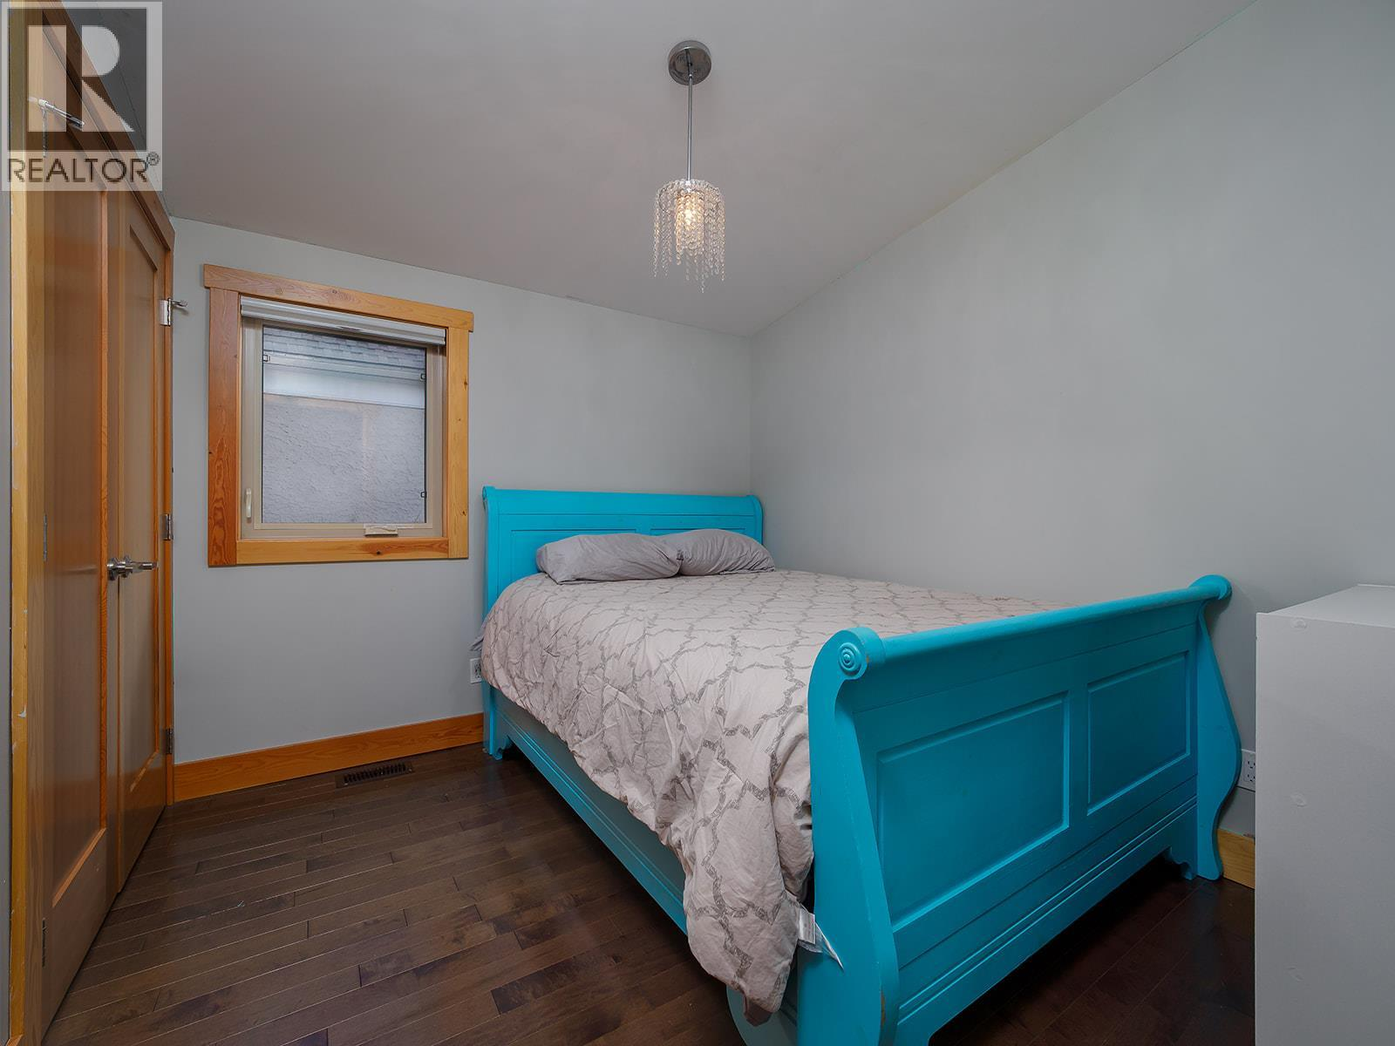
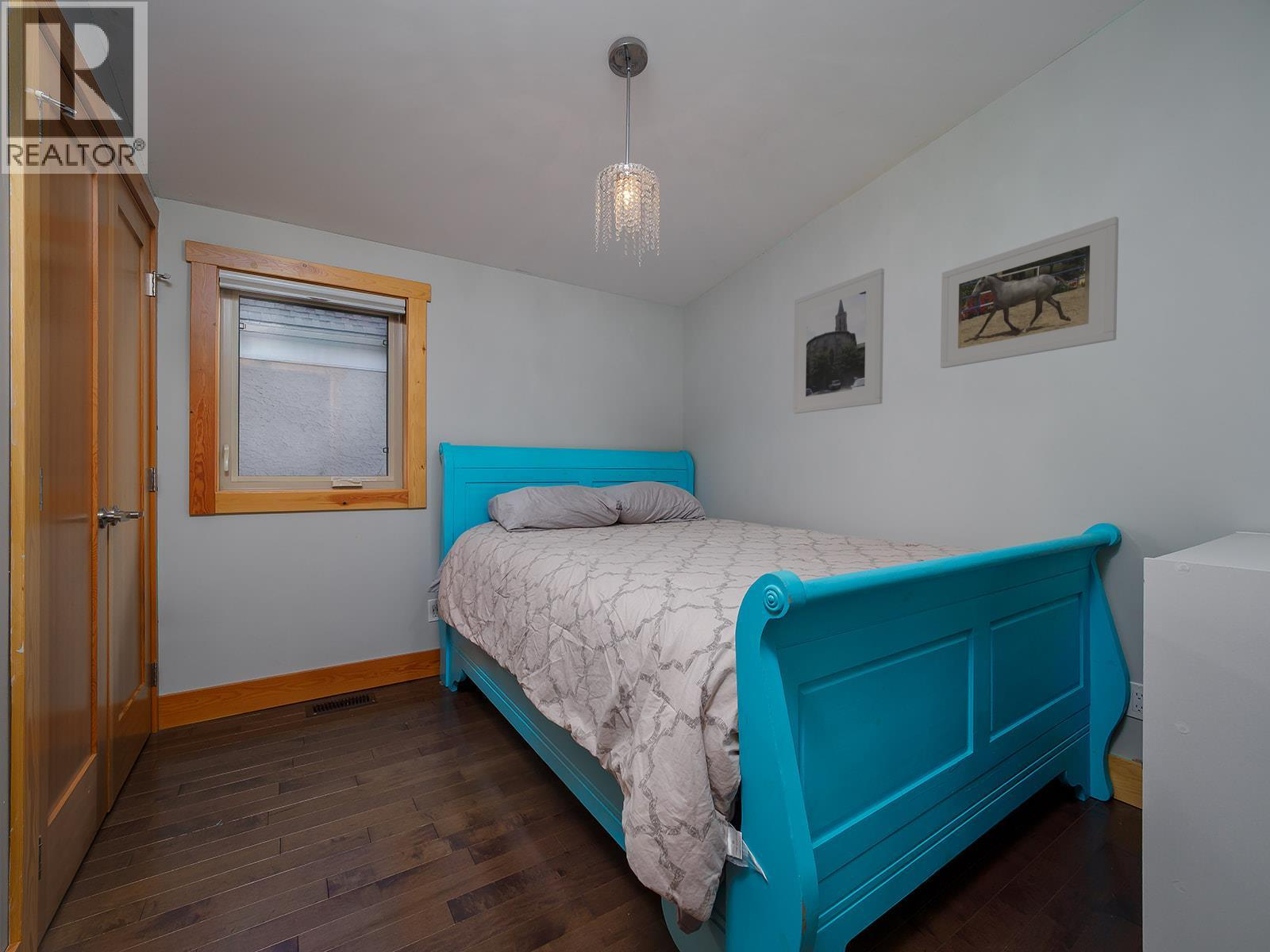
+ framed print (834, 347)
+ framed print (1018, 301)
